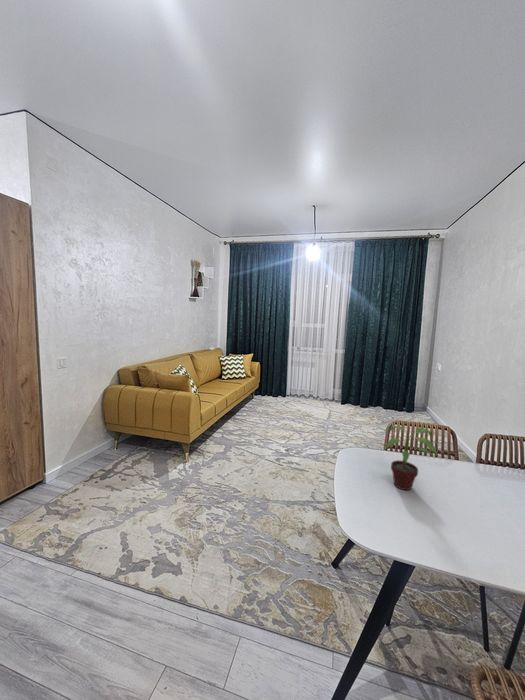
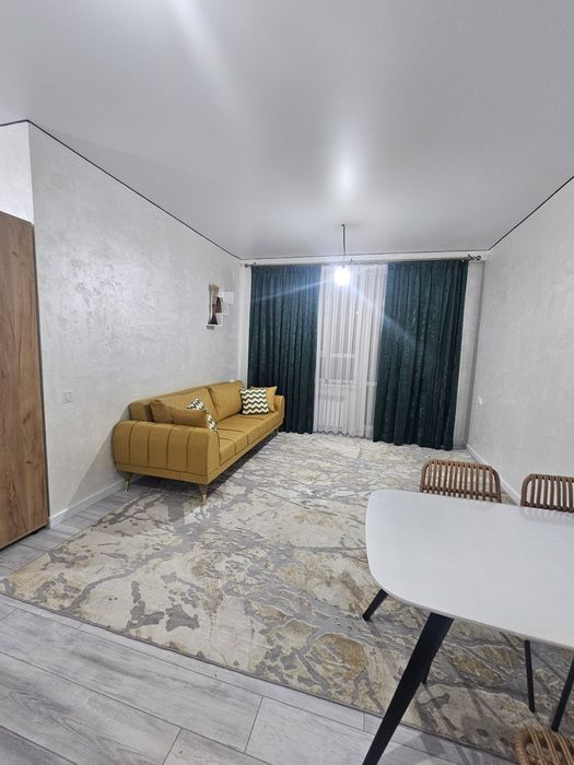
- potted plant (407, 459)
